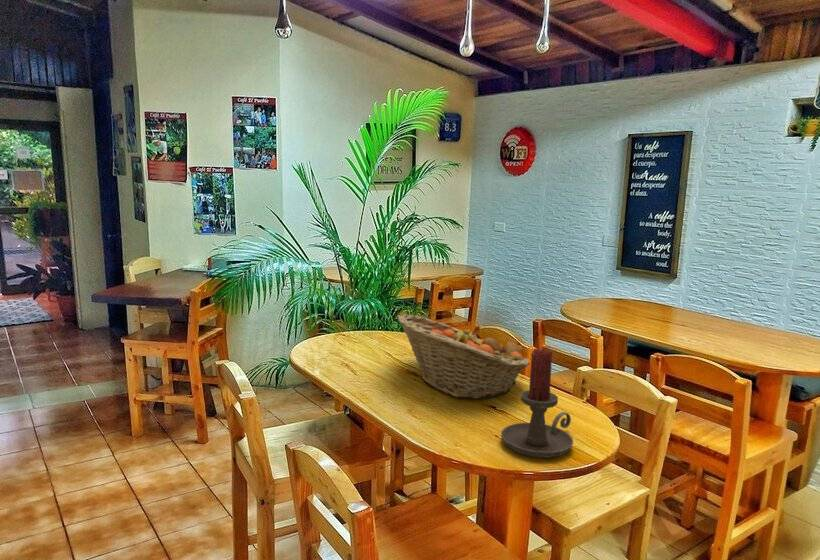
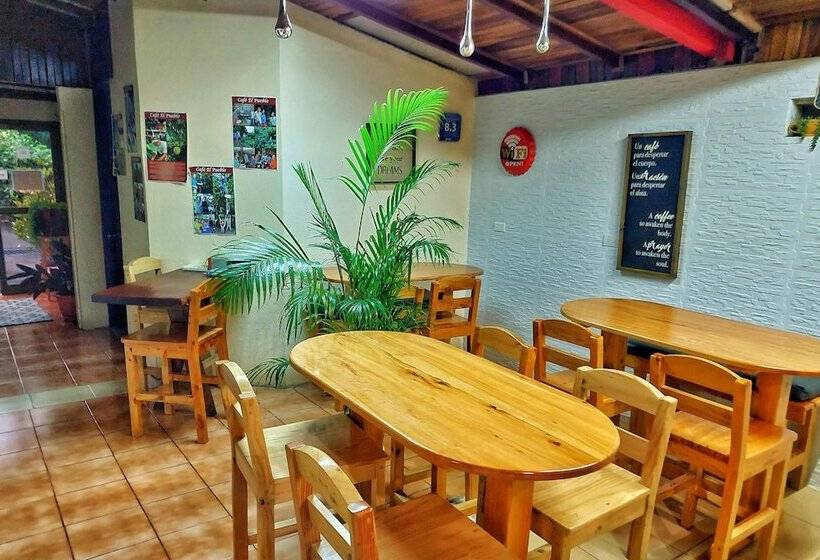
- candle holder (545, 395)
- fruit basket (460, 350)
